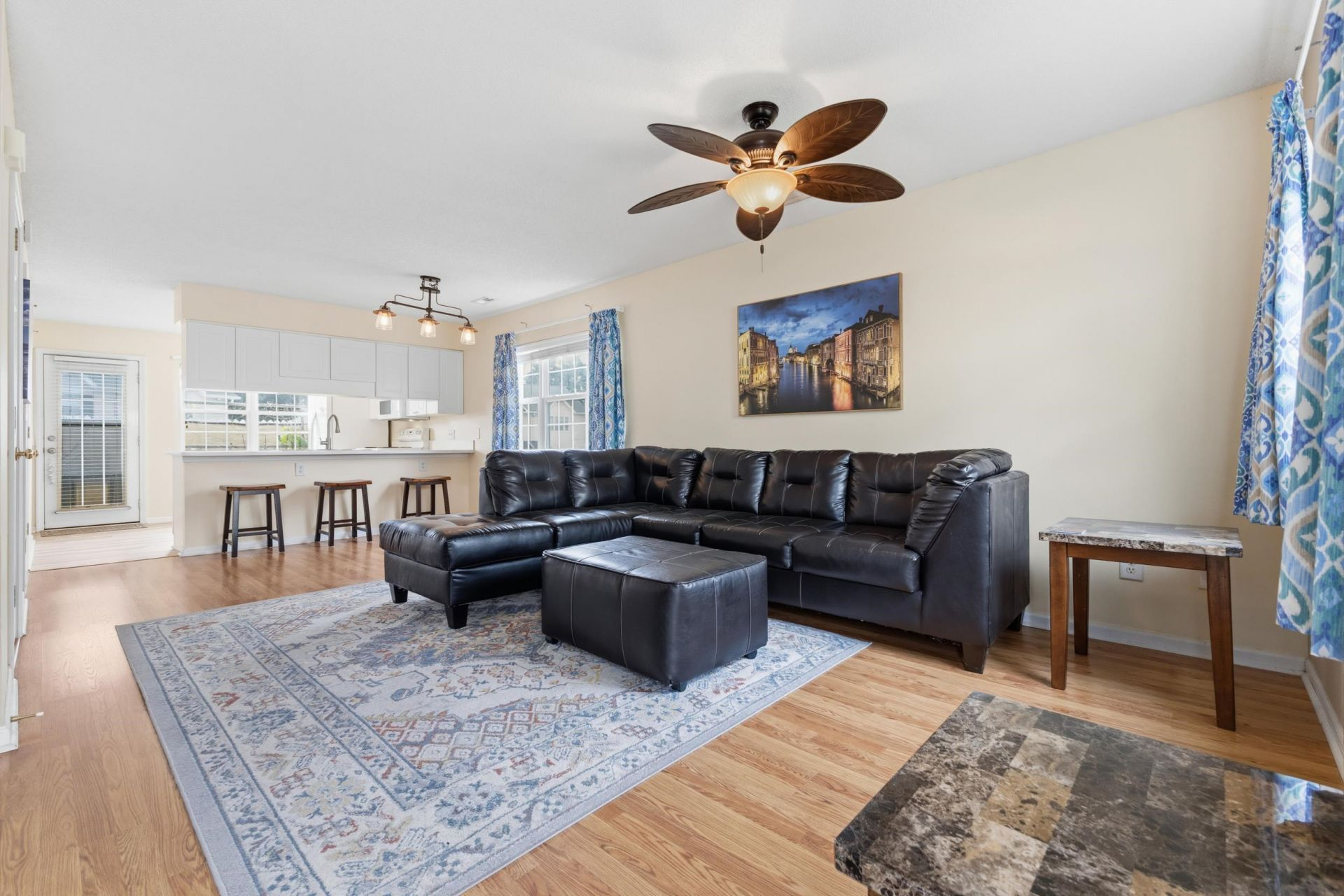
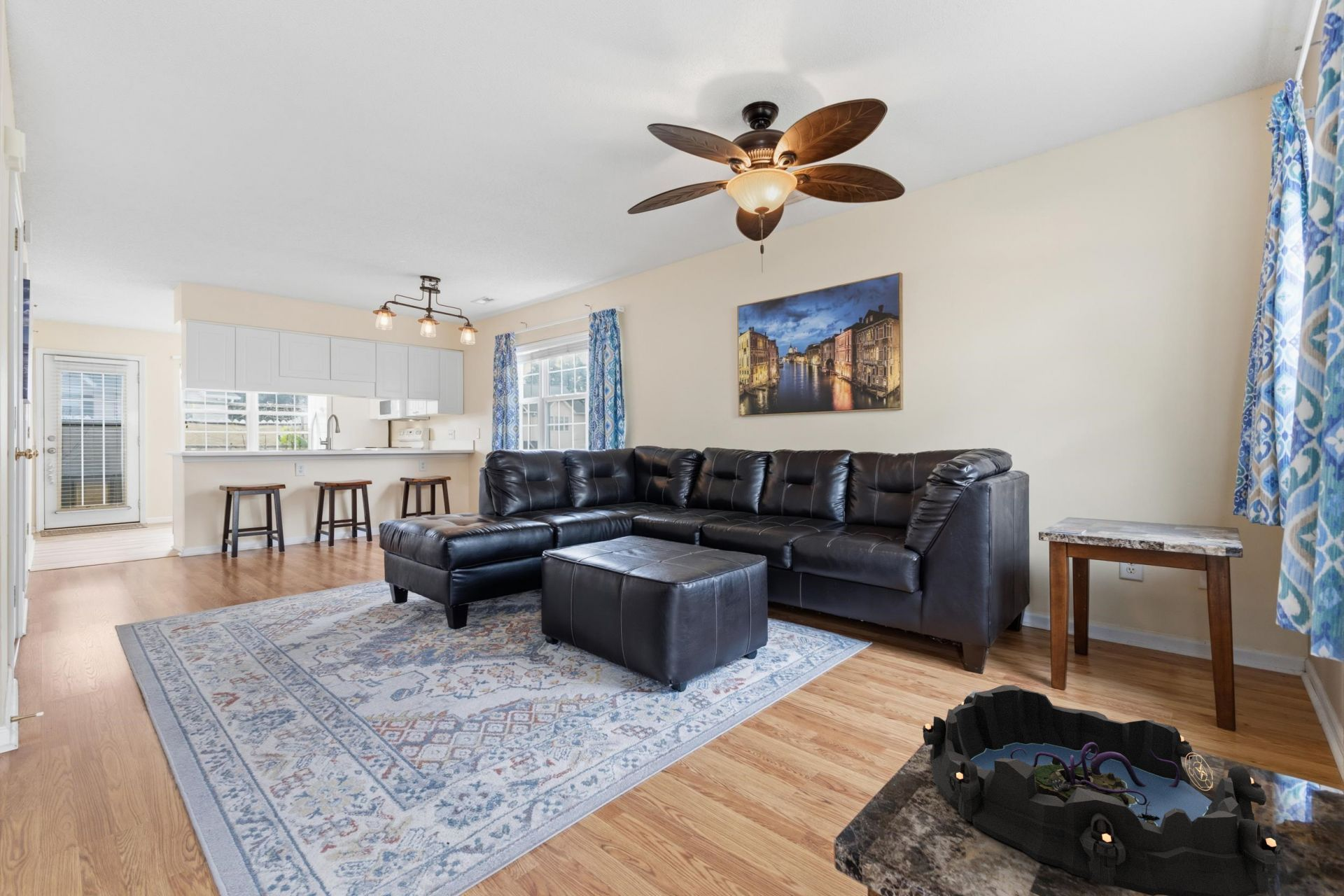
+ decorative bowl (1076, 763)
